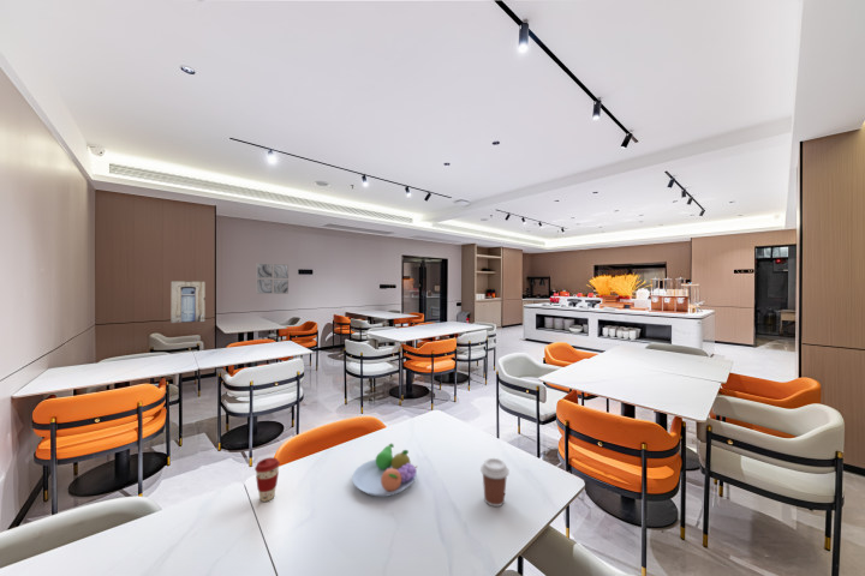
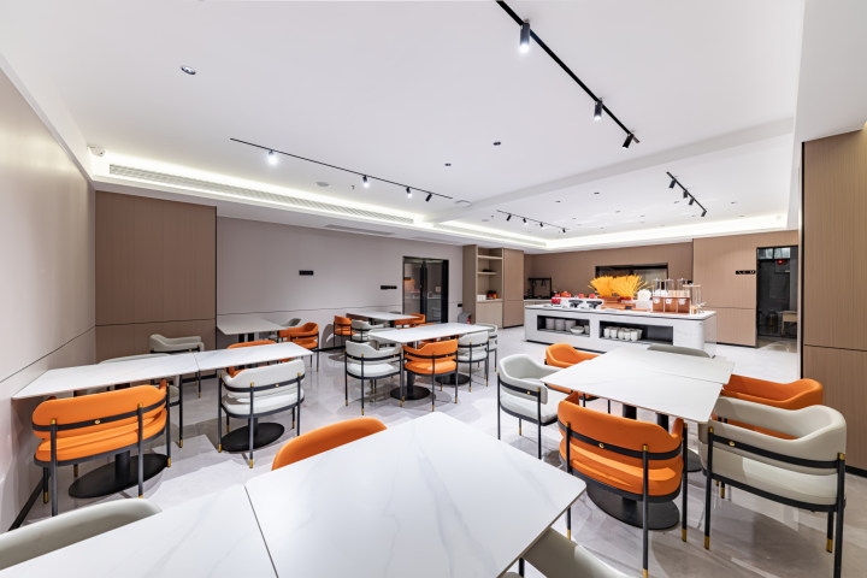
- fruit bowl (386, 466)
- wall art (187, 301)
- coffee cup (494, 481)
- wall art (273, 277)
- coffee cup (267, 479)
